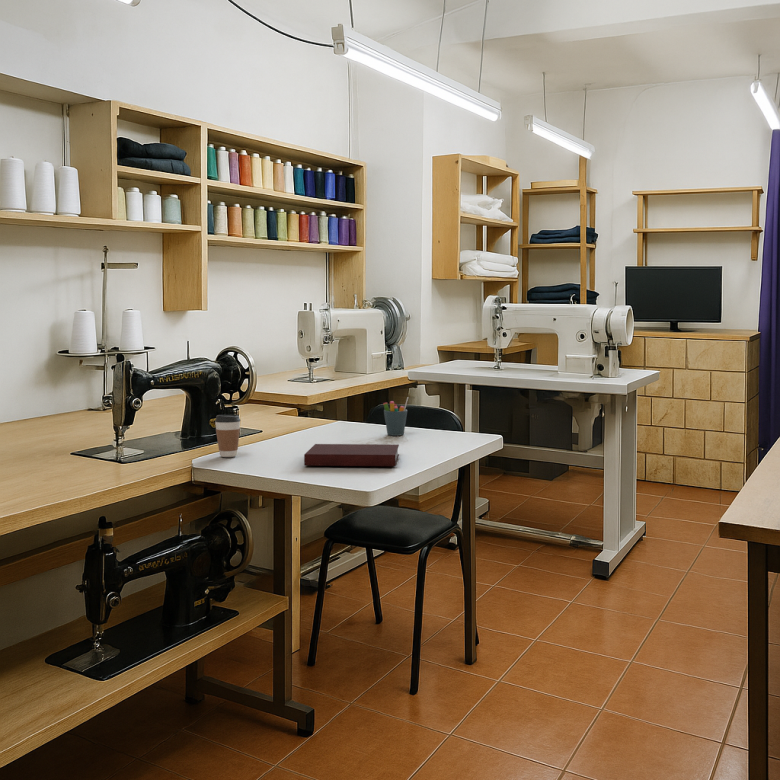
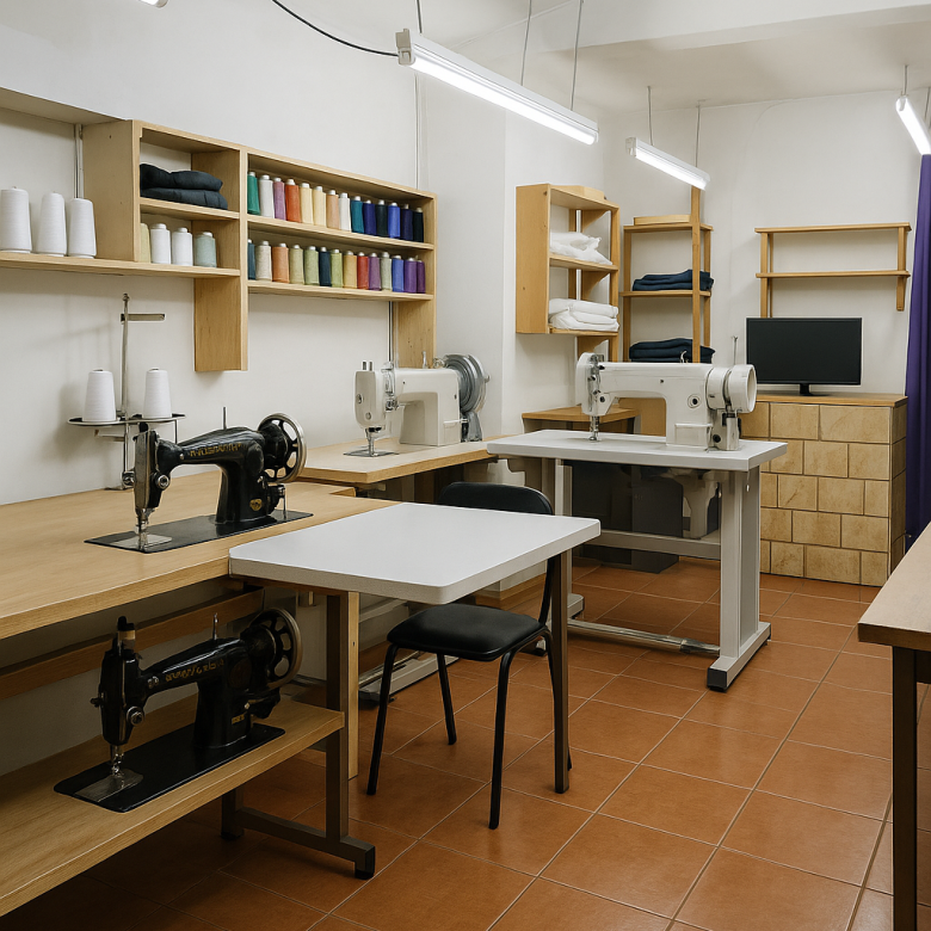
- coffee cup (228, 435)
- pen holder (395, 415)
- notebook (353, 454)
